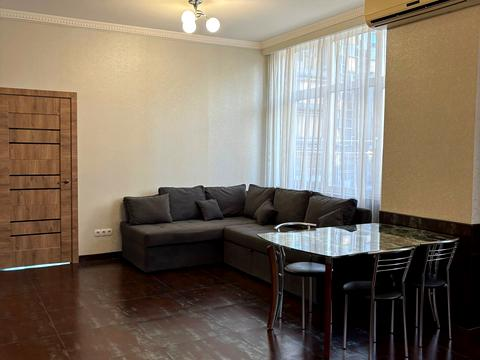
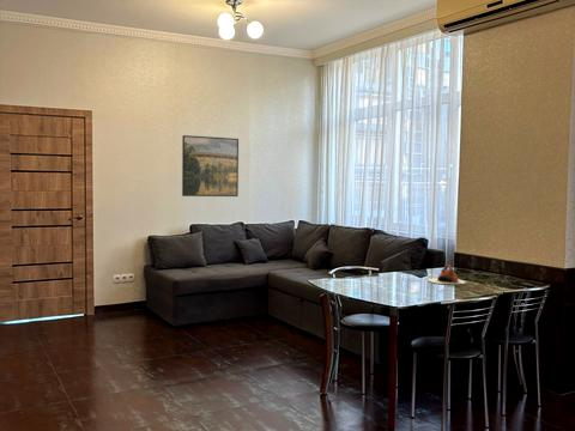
+ teapot (446, 273)
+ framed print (211, 166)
